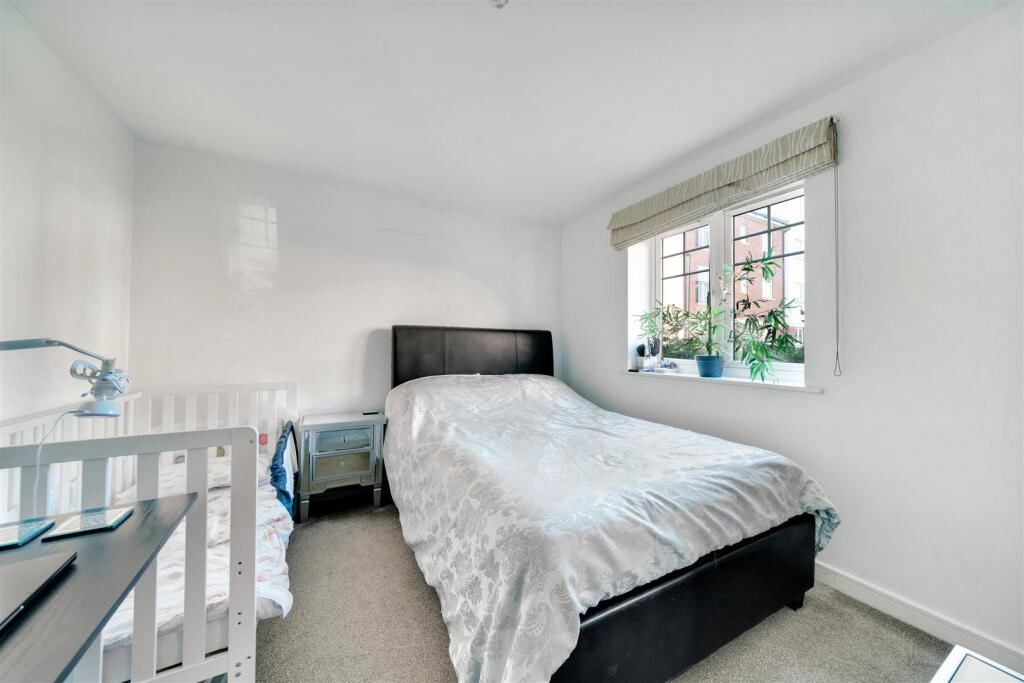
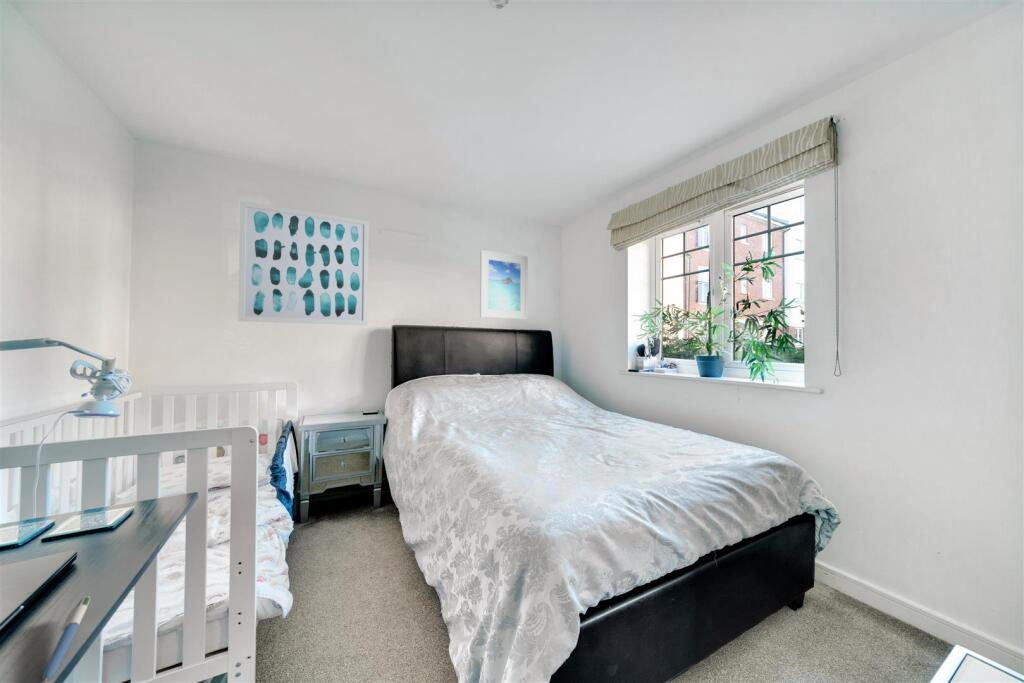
+ wall art (308, 267)
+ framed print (504, 285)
+ pen (65, 634)
